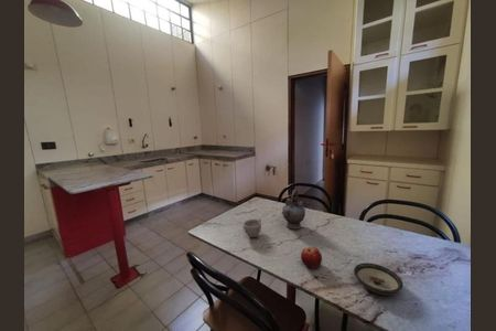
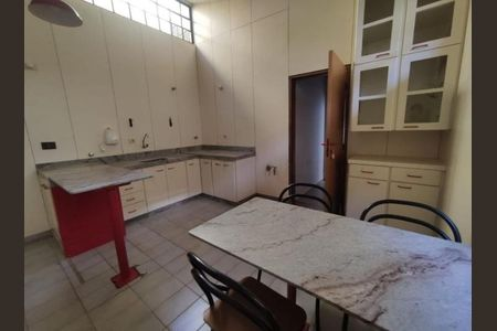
- cup (254, 227)
- teapot (292, 209)
- saucer (376, 280)
- fruit (311, 256)
